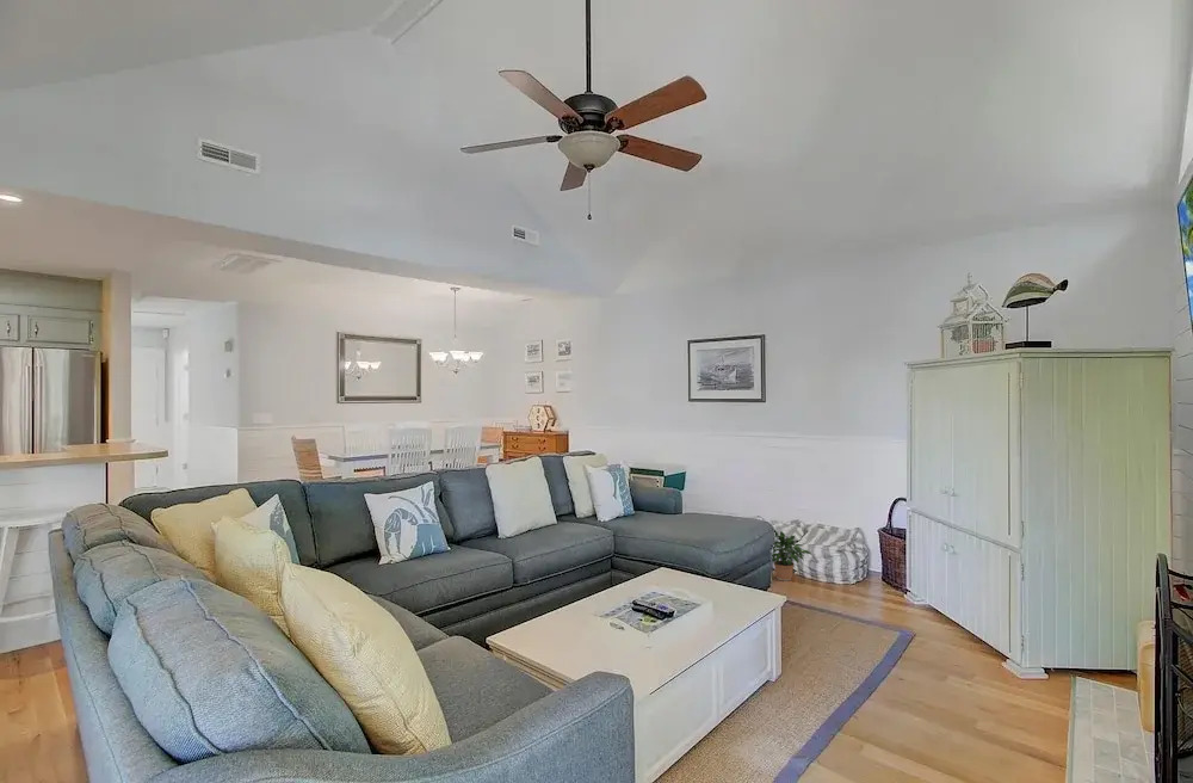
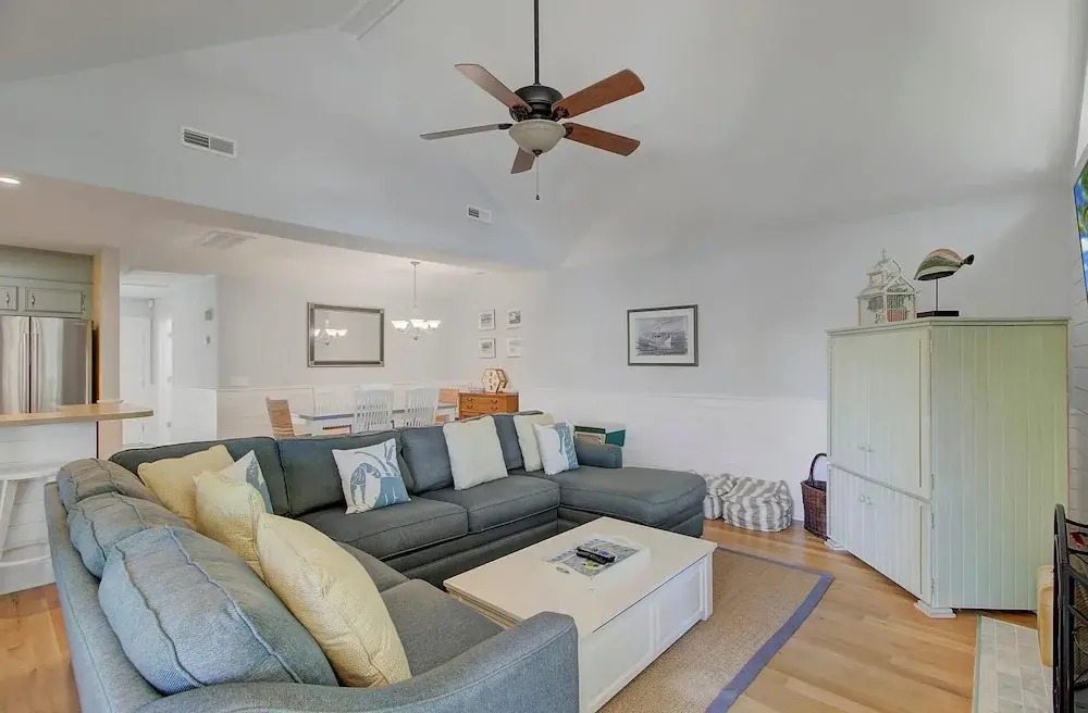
- potted plant (786, 555)
